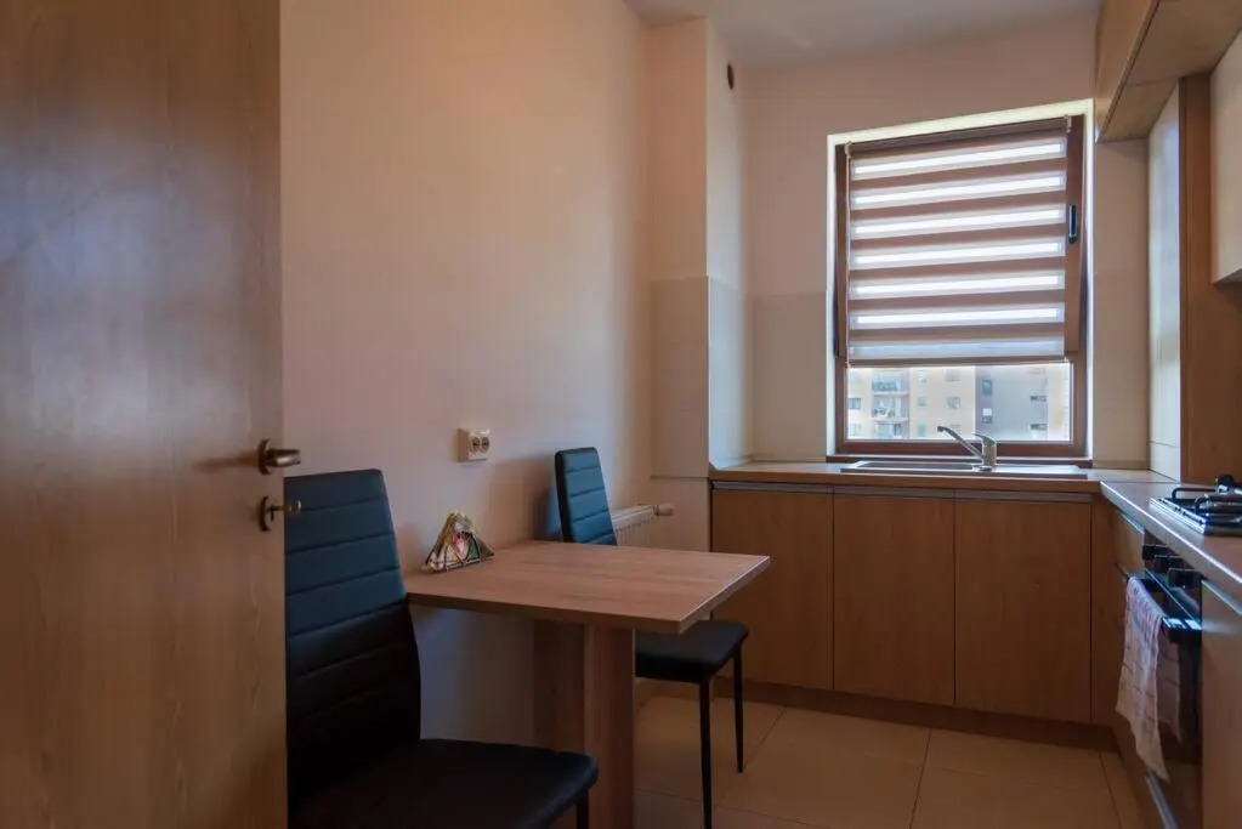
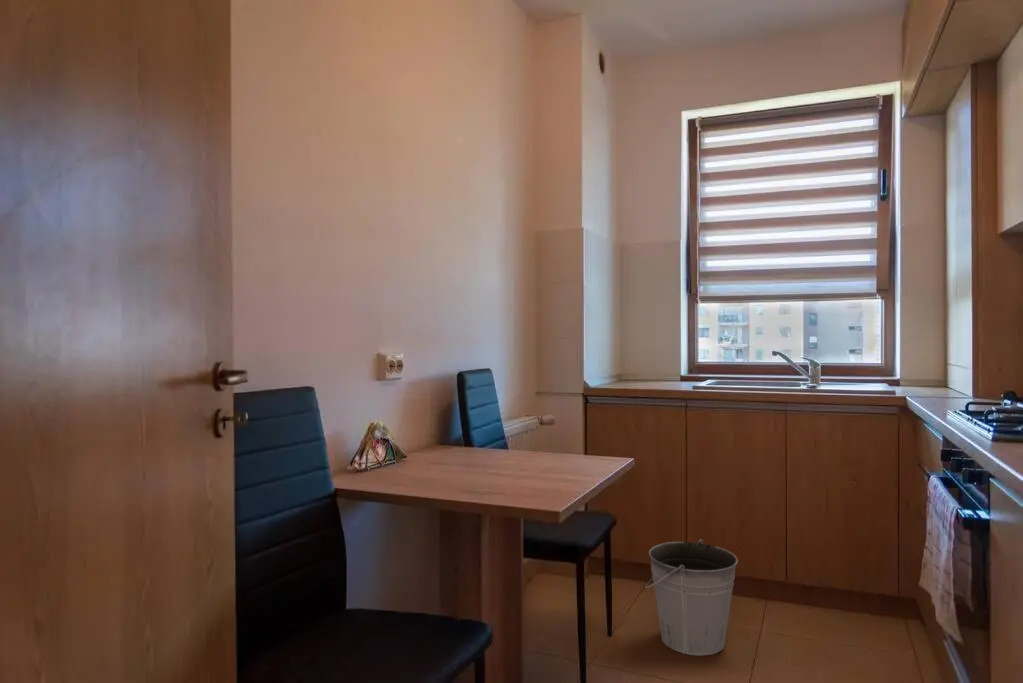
+ bucket (690, 596)
